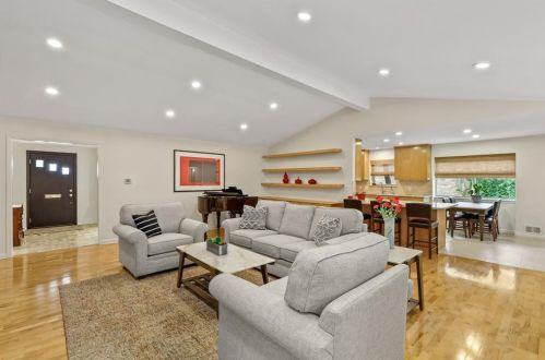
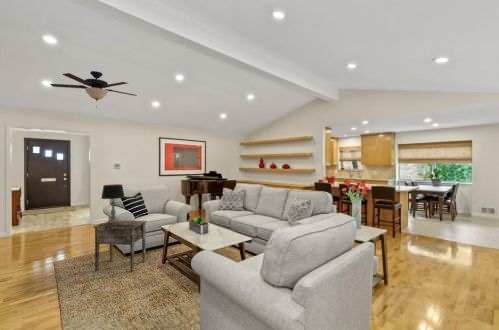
+ side table (121, 244)
+ table lamp (113, 203)
+ ceiling fan (96, 93)
